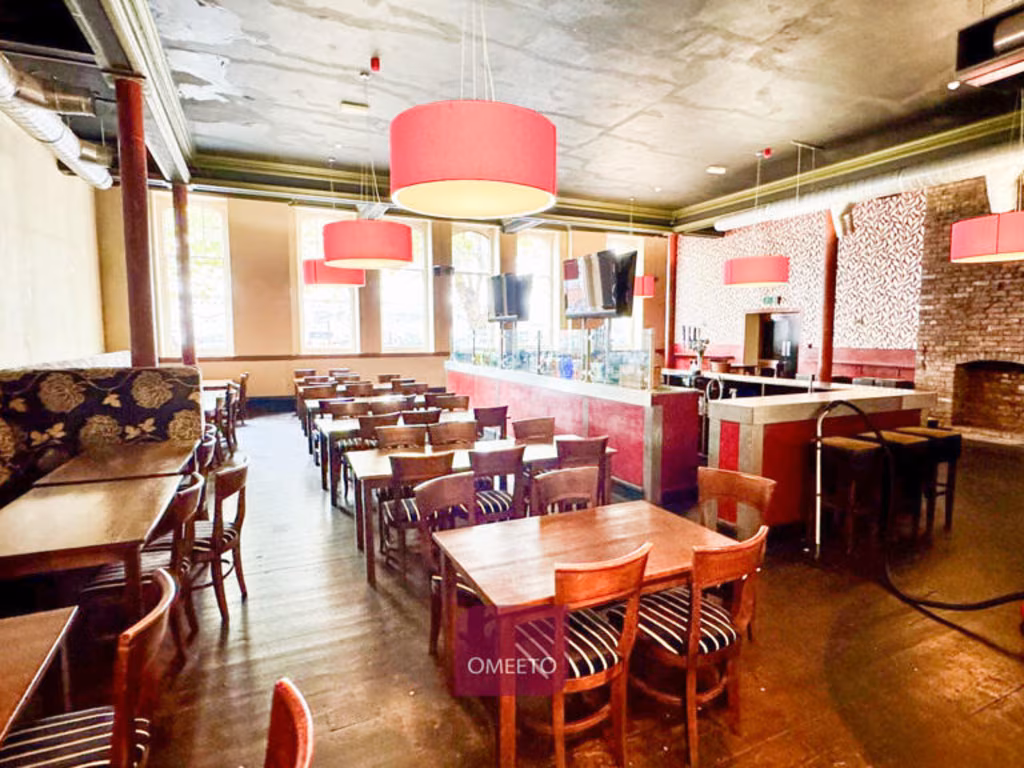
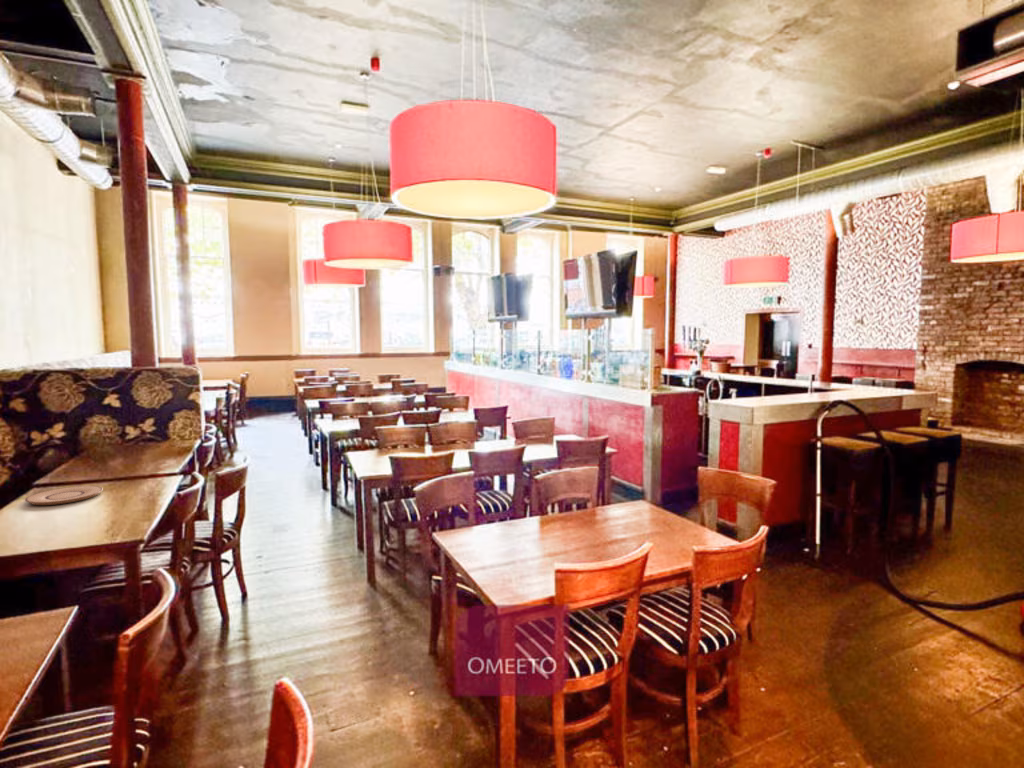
+ plate (65, 495)
